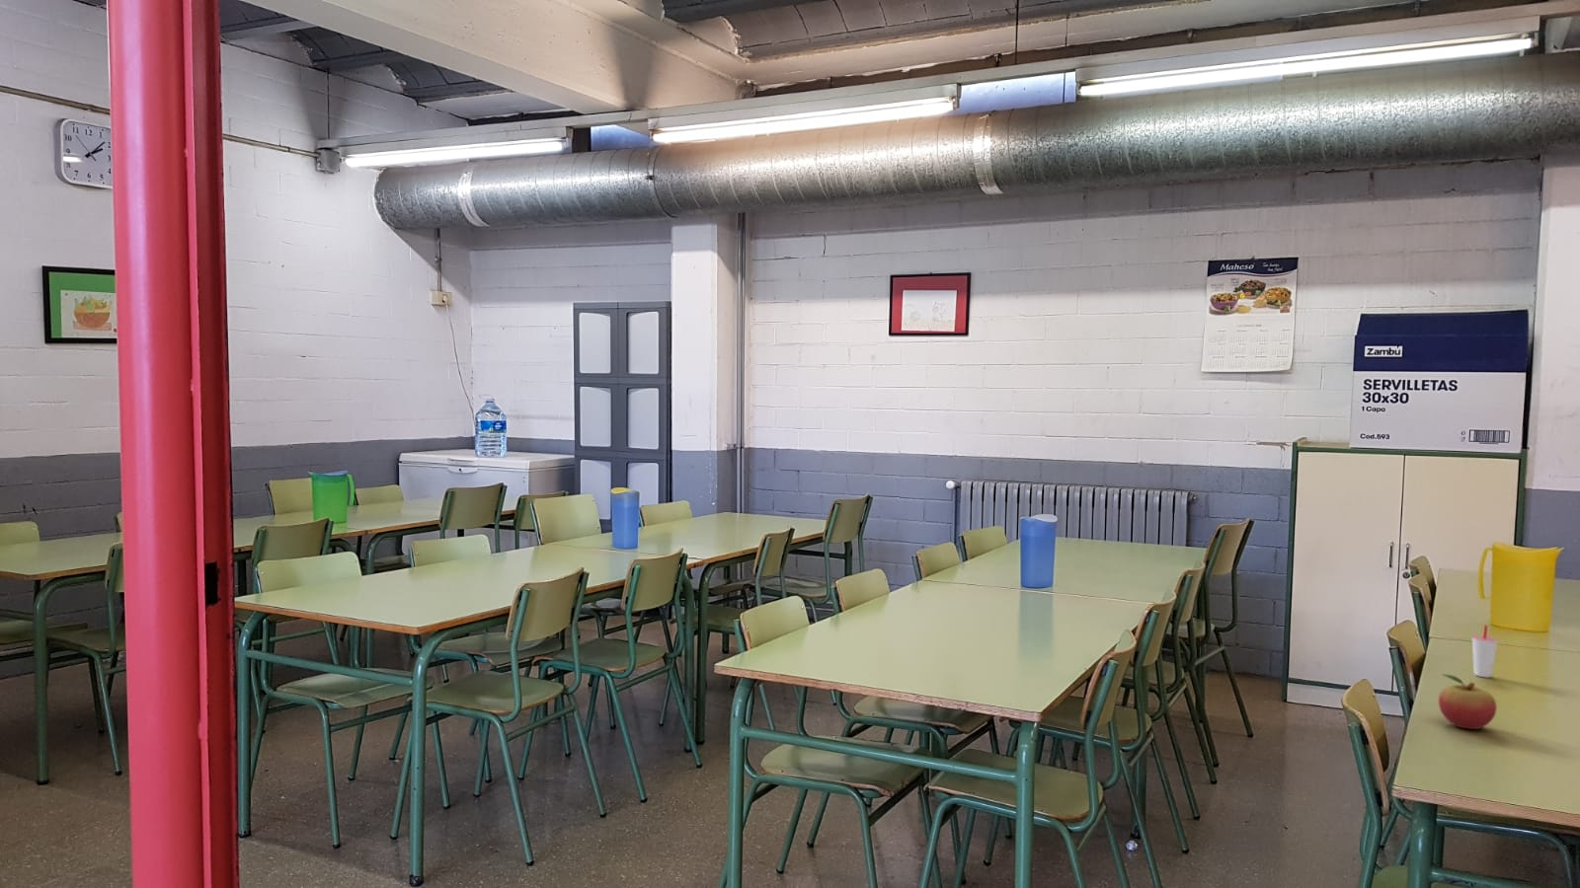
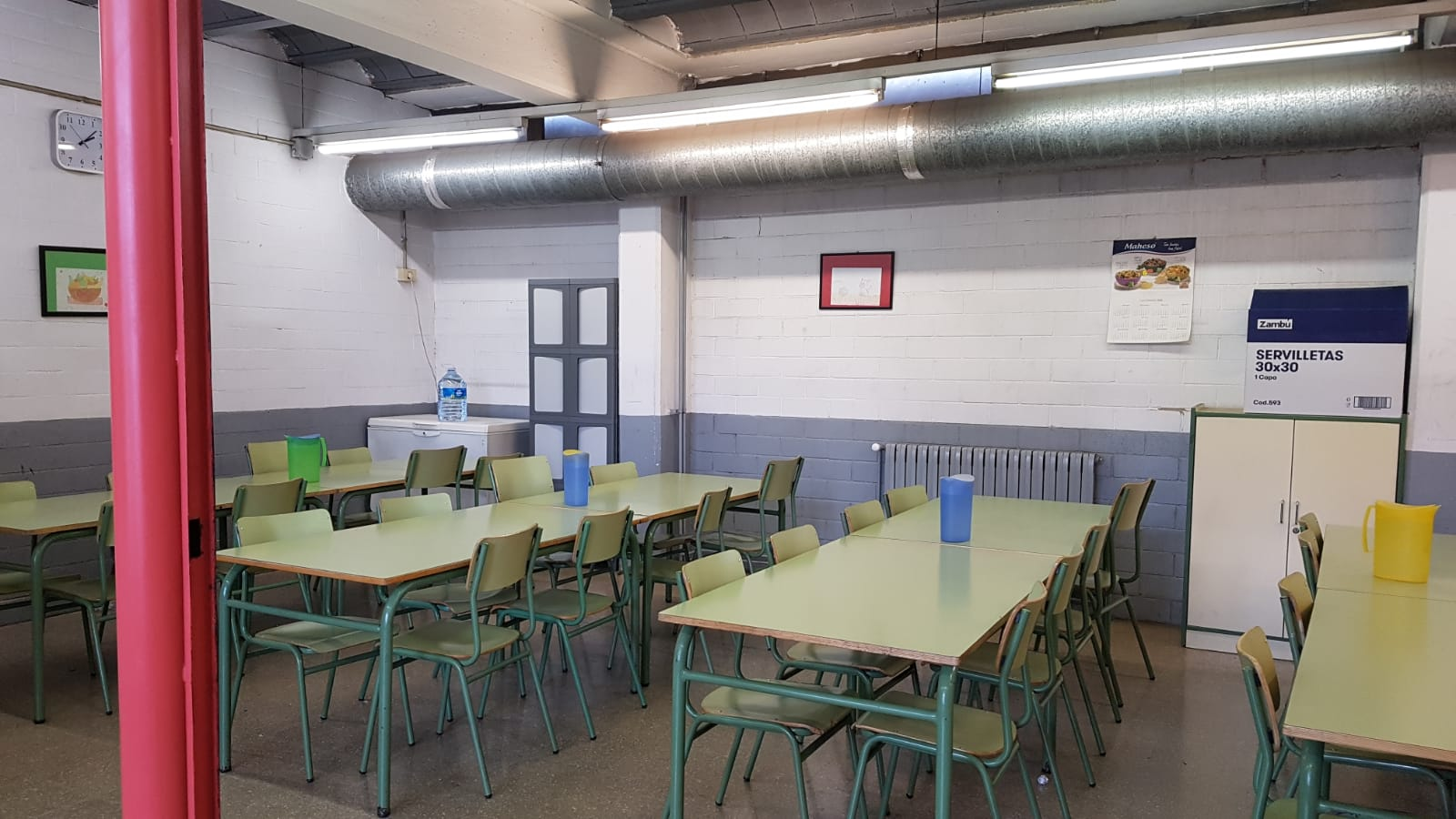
- cup (1483, 651)
- fruit (1466, 700)
